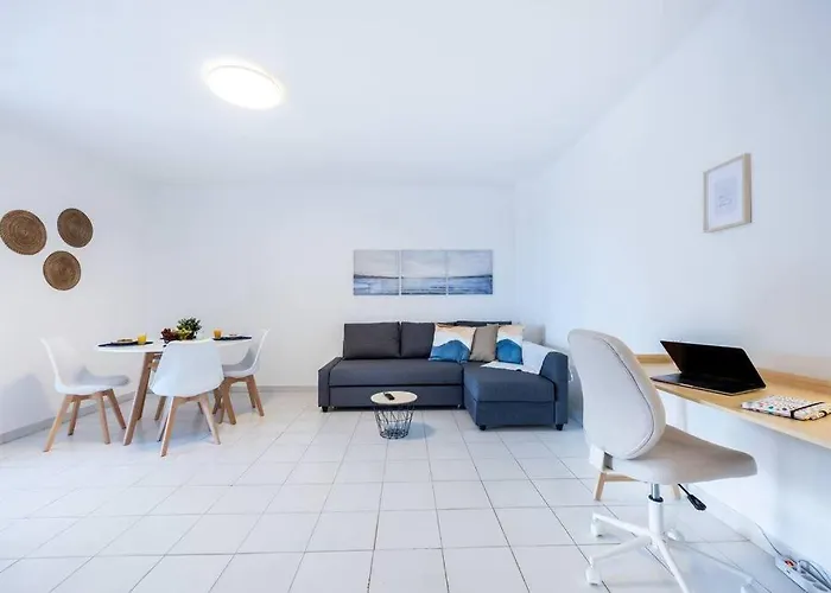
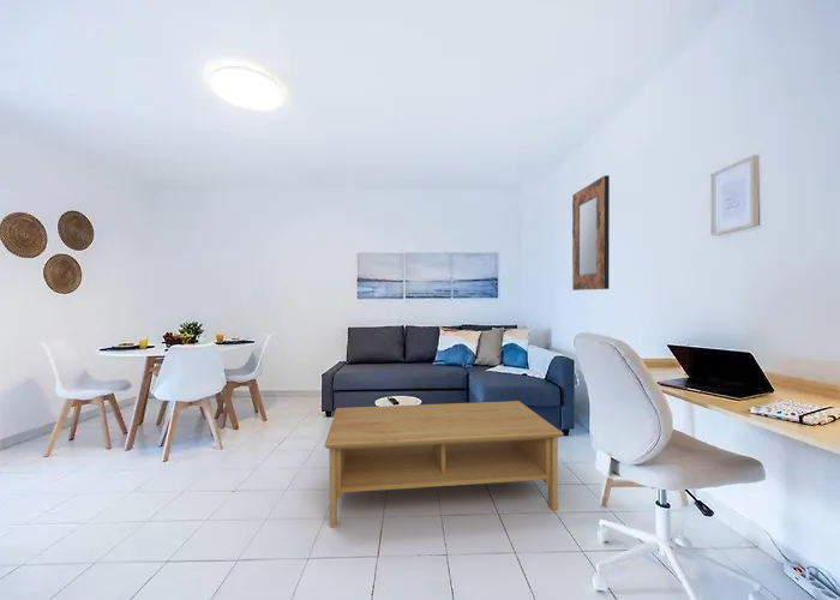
+ coffee table (438, 455)
+ home mirror (588, 238)
